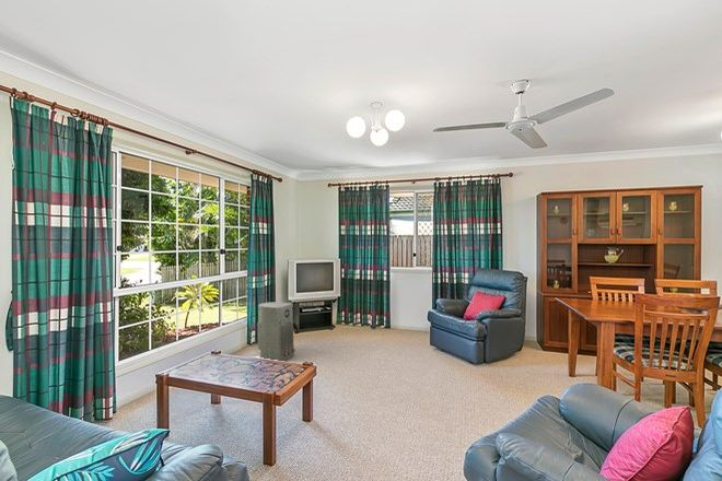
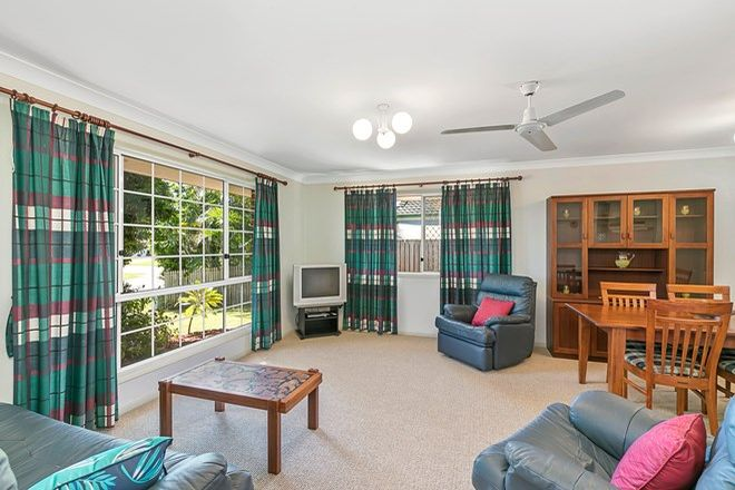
- air purifier (275, 330)
